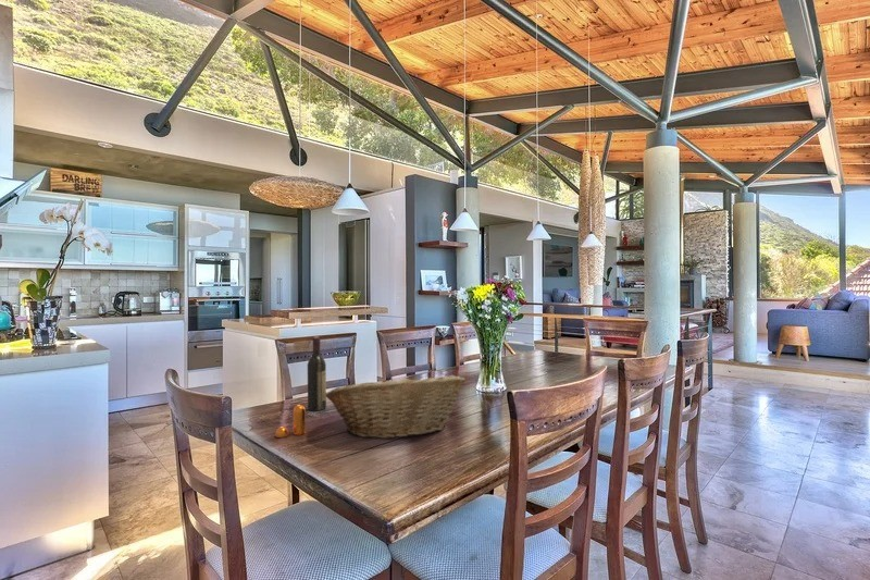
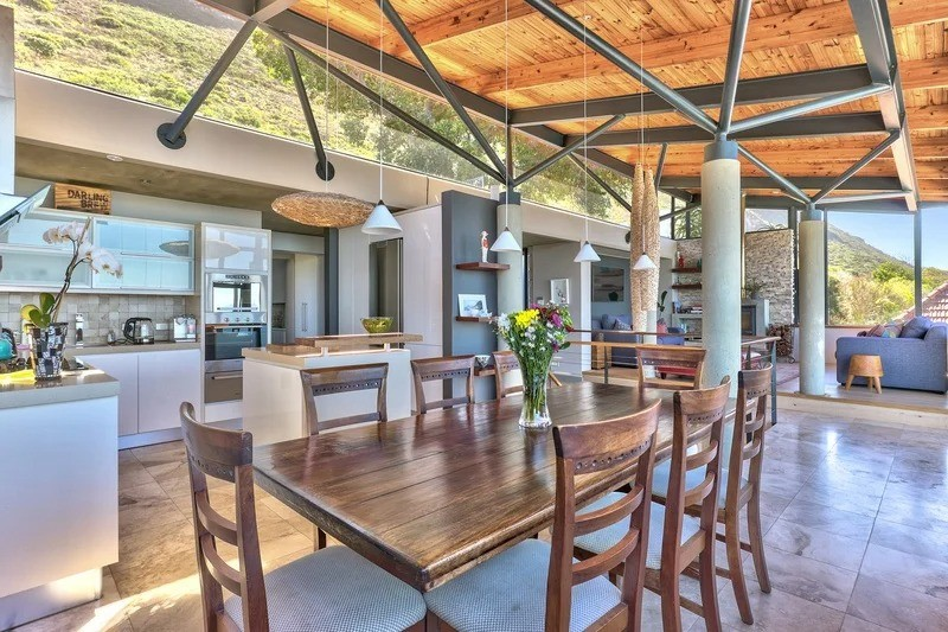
- fruit basket (397, 399)
- pepper shaker (294, 419)
- wine bottle (316, 372)
